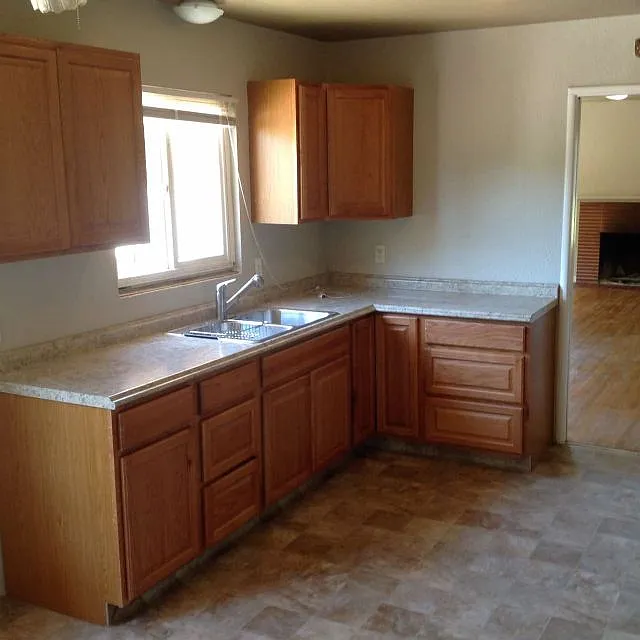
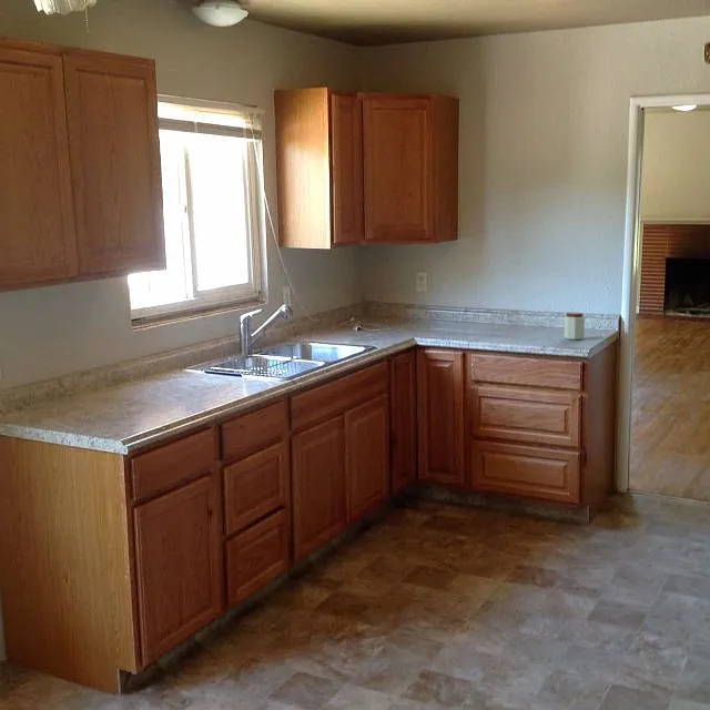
+ peanut butter (574, 325)
